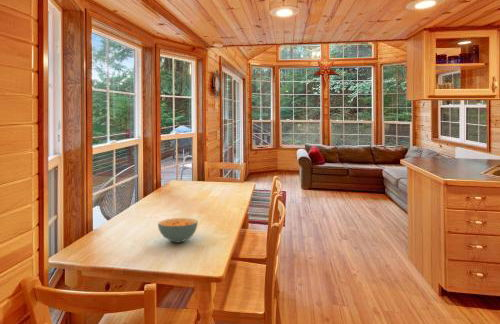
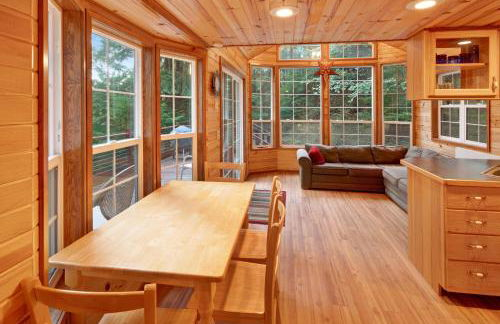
- cereal bowl (178, 231)
